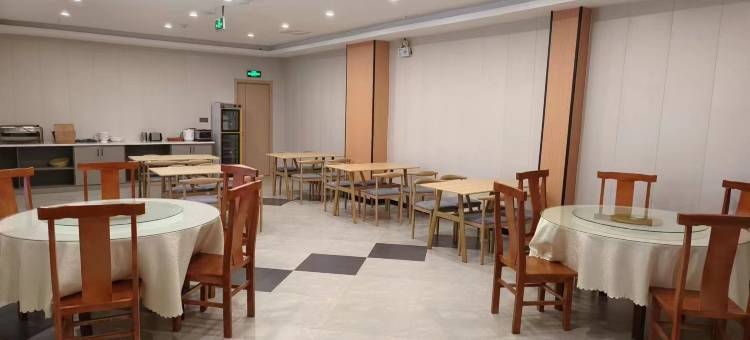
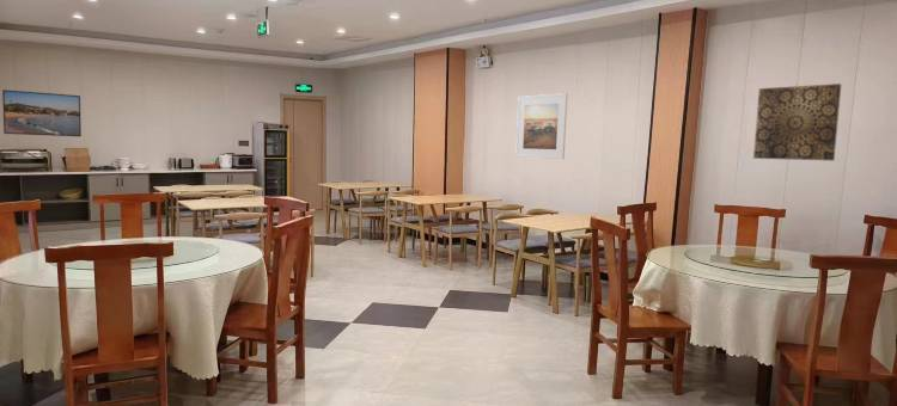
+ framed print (539, 127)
+ wall art (794, 123)
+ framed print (43, 113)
